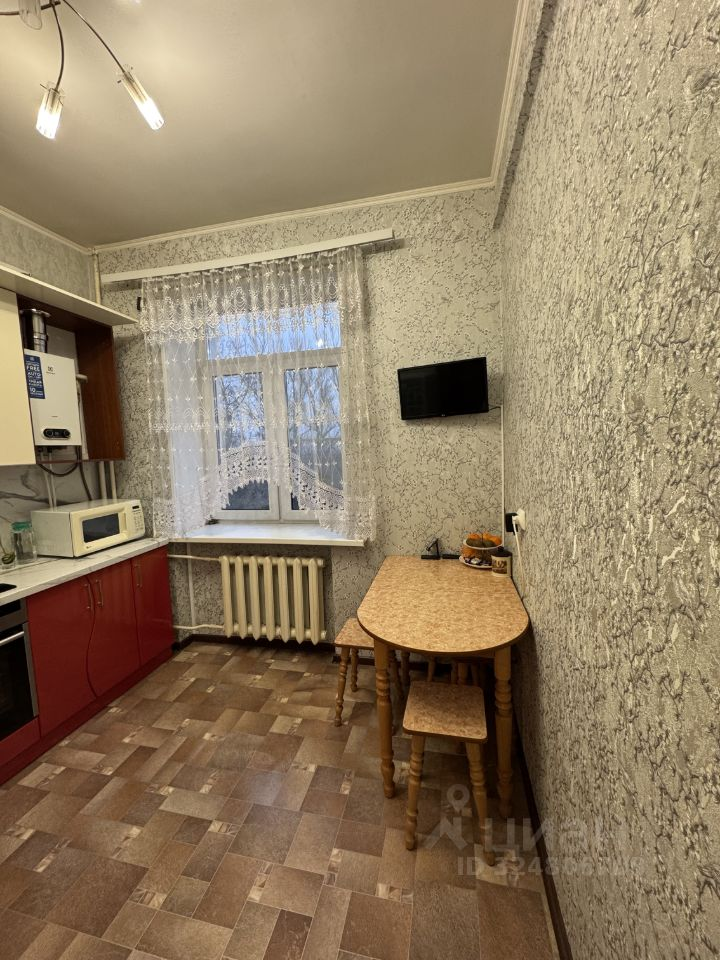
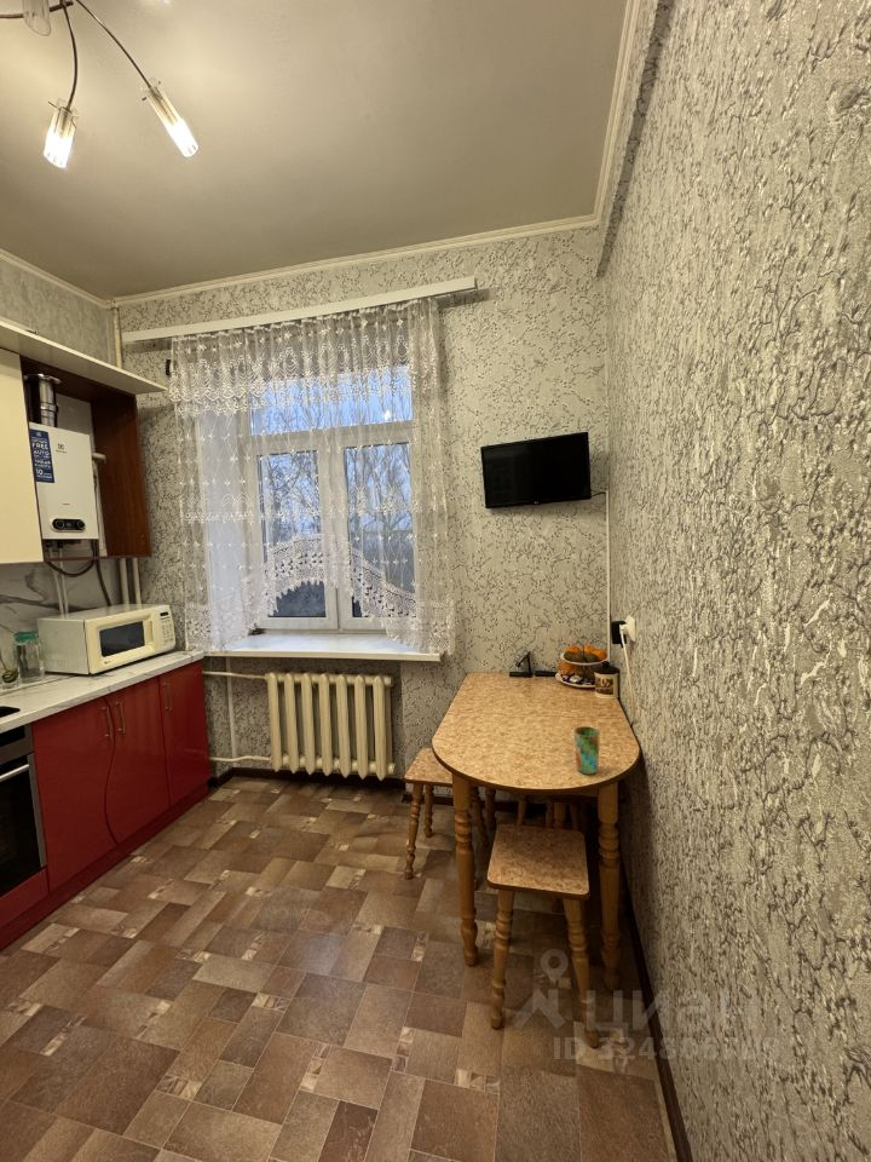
+ cup (587, 750)
